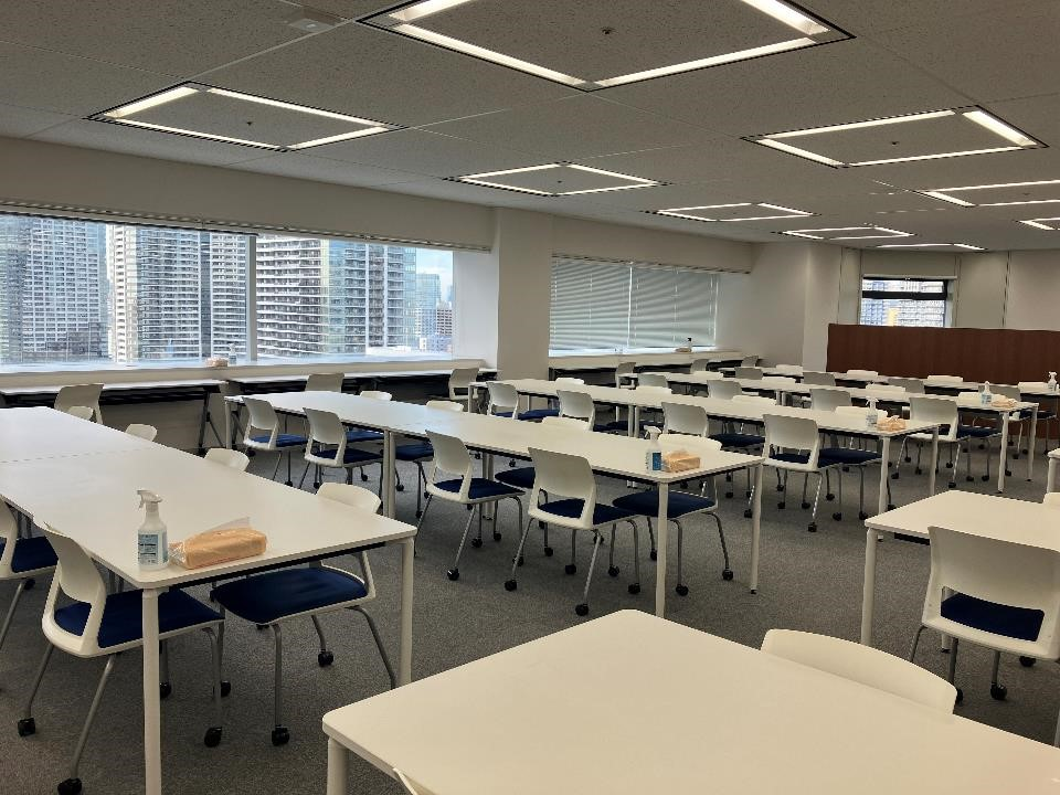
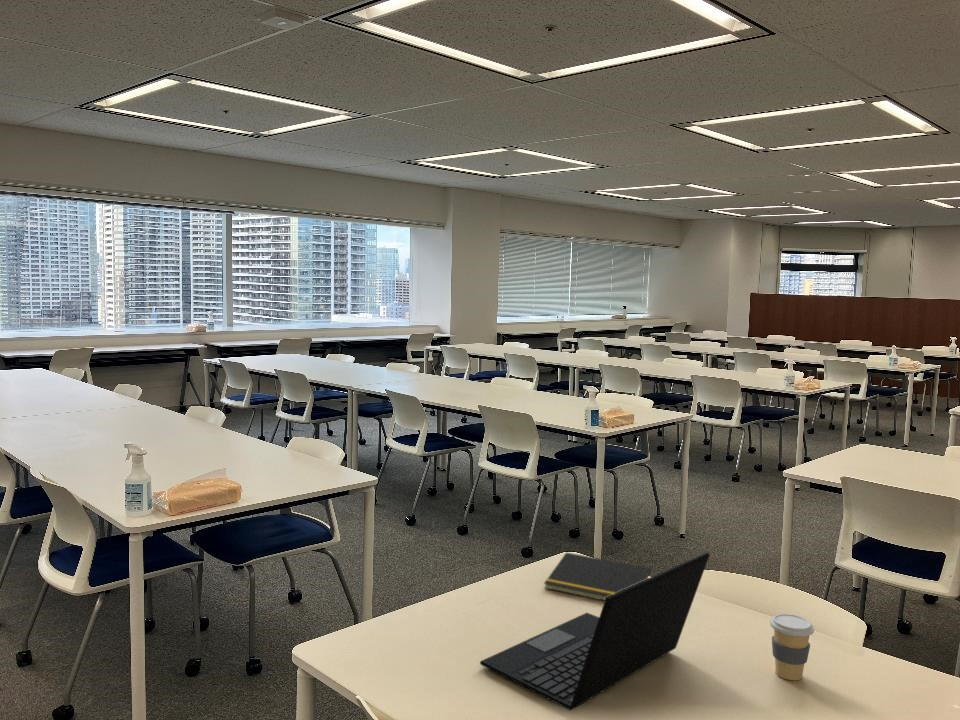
+ notepad (597, 578)
+ coffee cup (790, 647)
+ laptop (601, 611)
